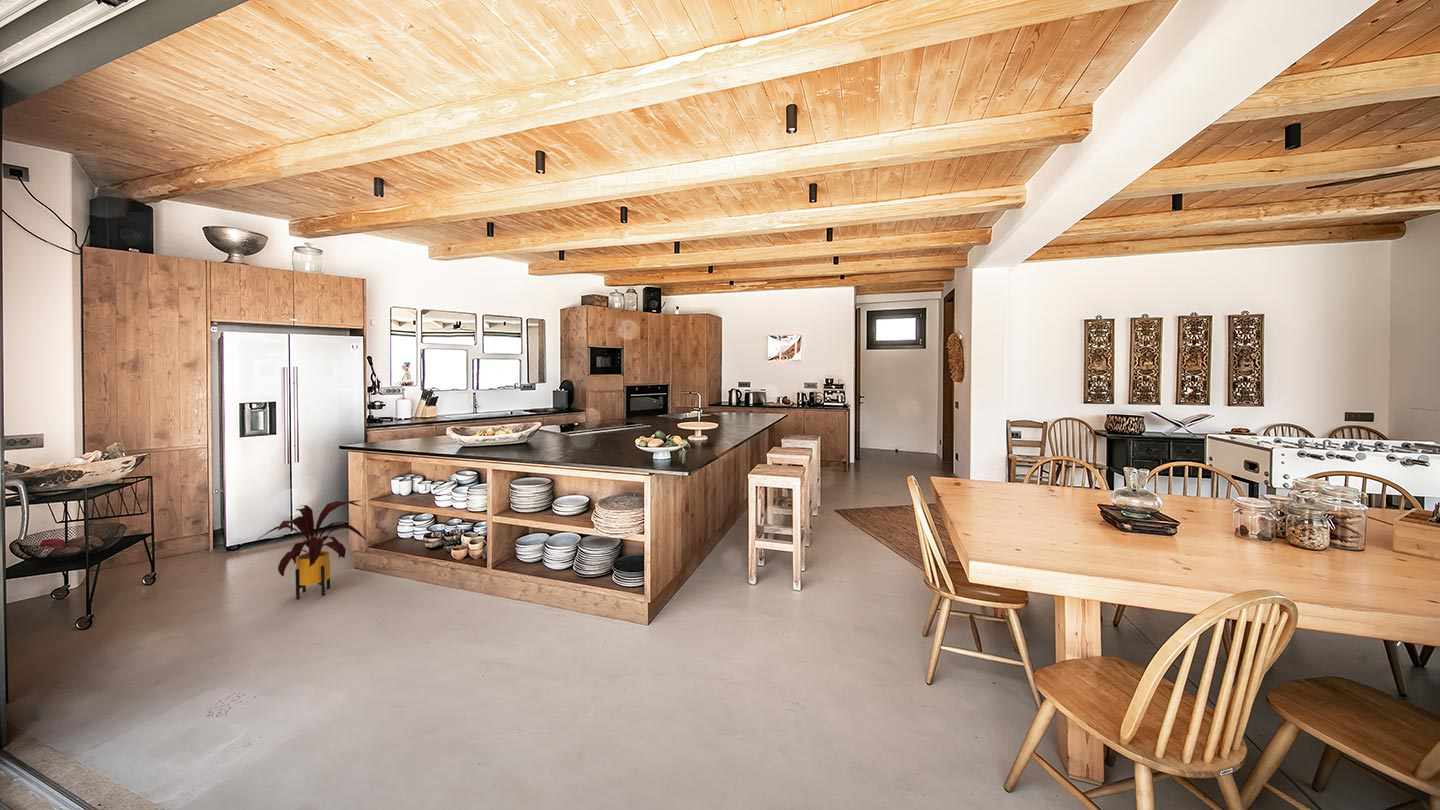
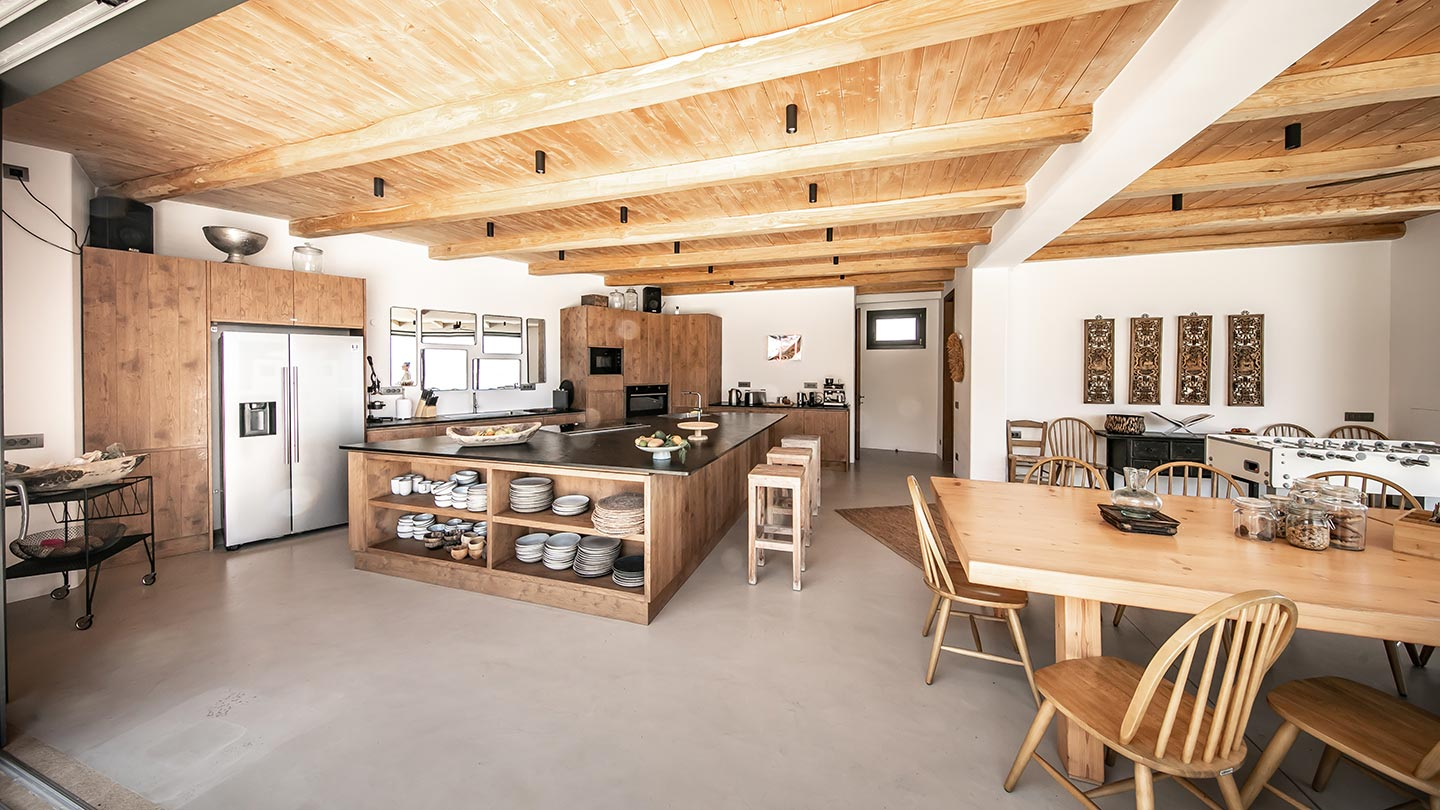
- house plant (316, 546)
